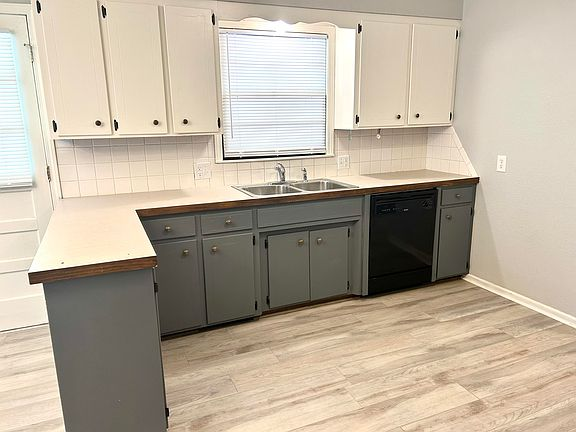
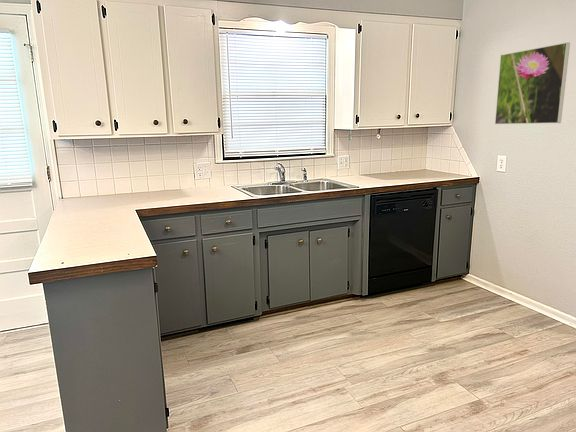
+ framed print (529, 87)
